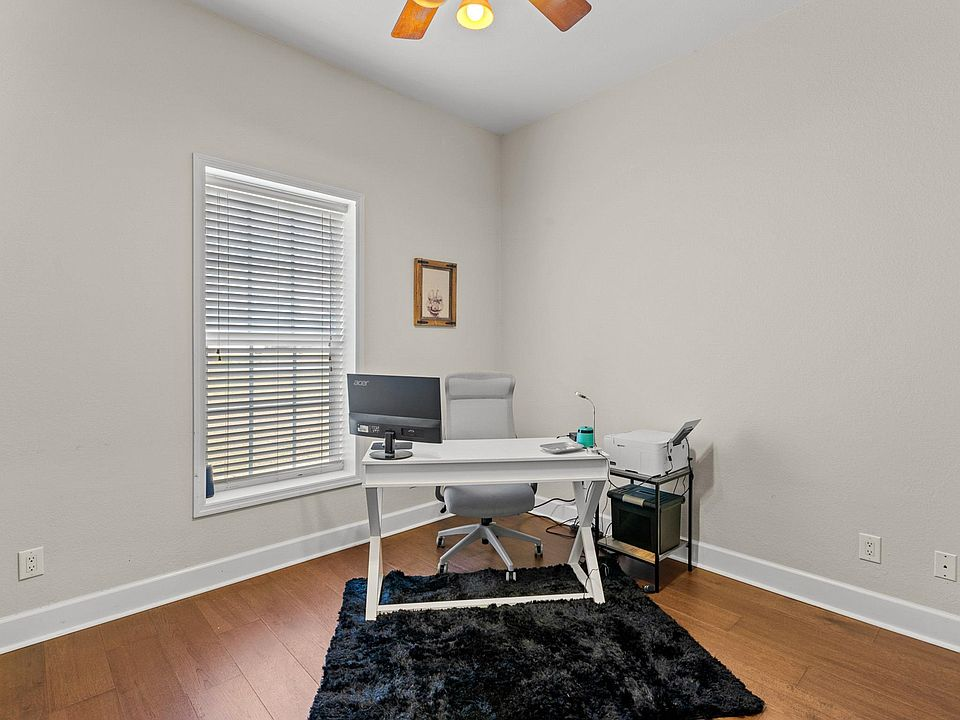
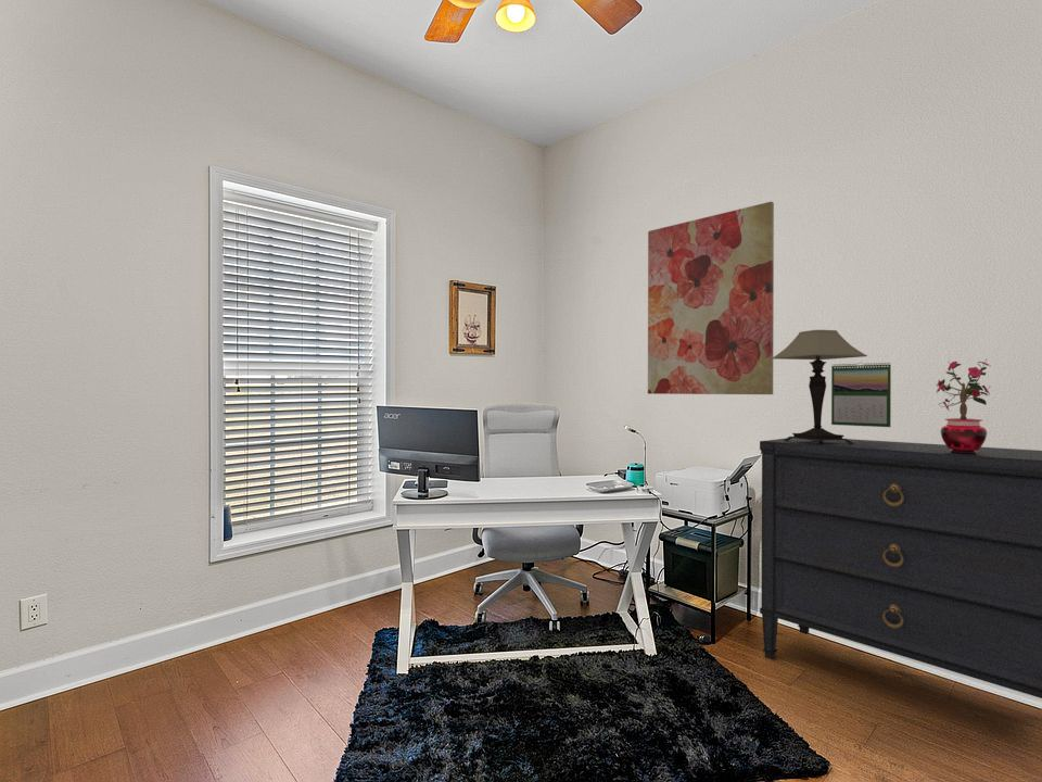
+ table lamp (817, 386)
+ calendar (860, 393)
+ wall art (706, 305)
+ dresser (910, 566)
+ potted plant (963, 405)
